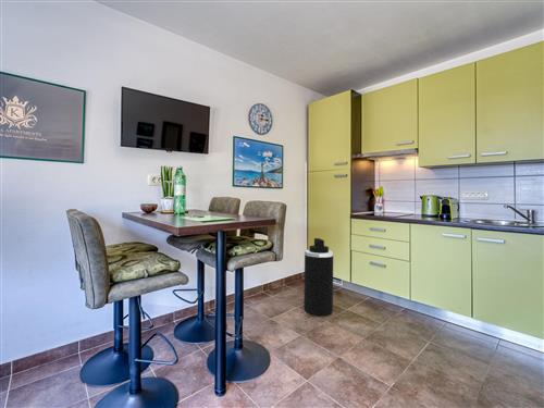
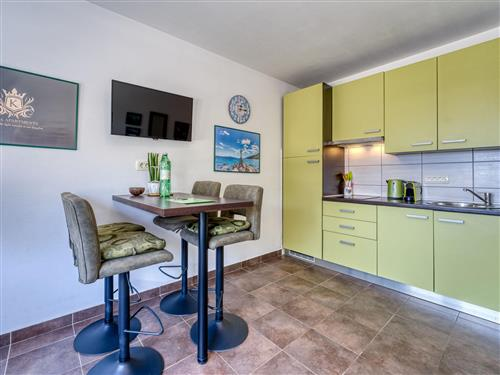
- trash can (318, 274)
